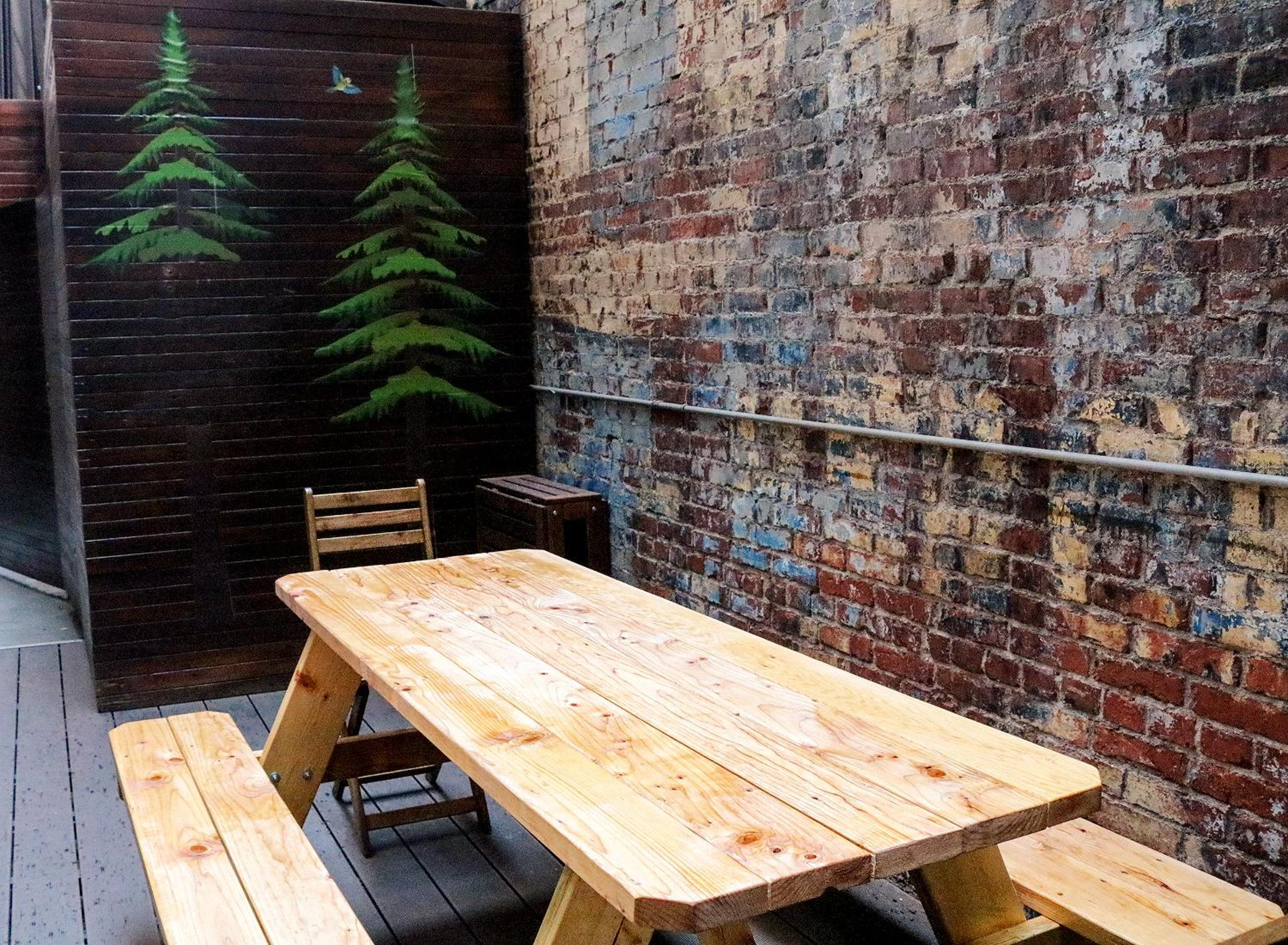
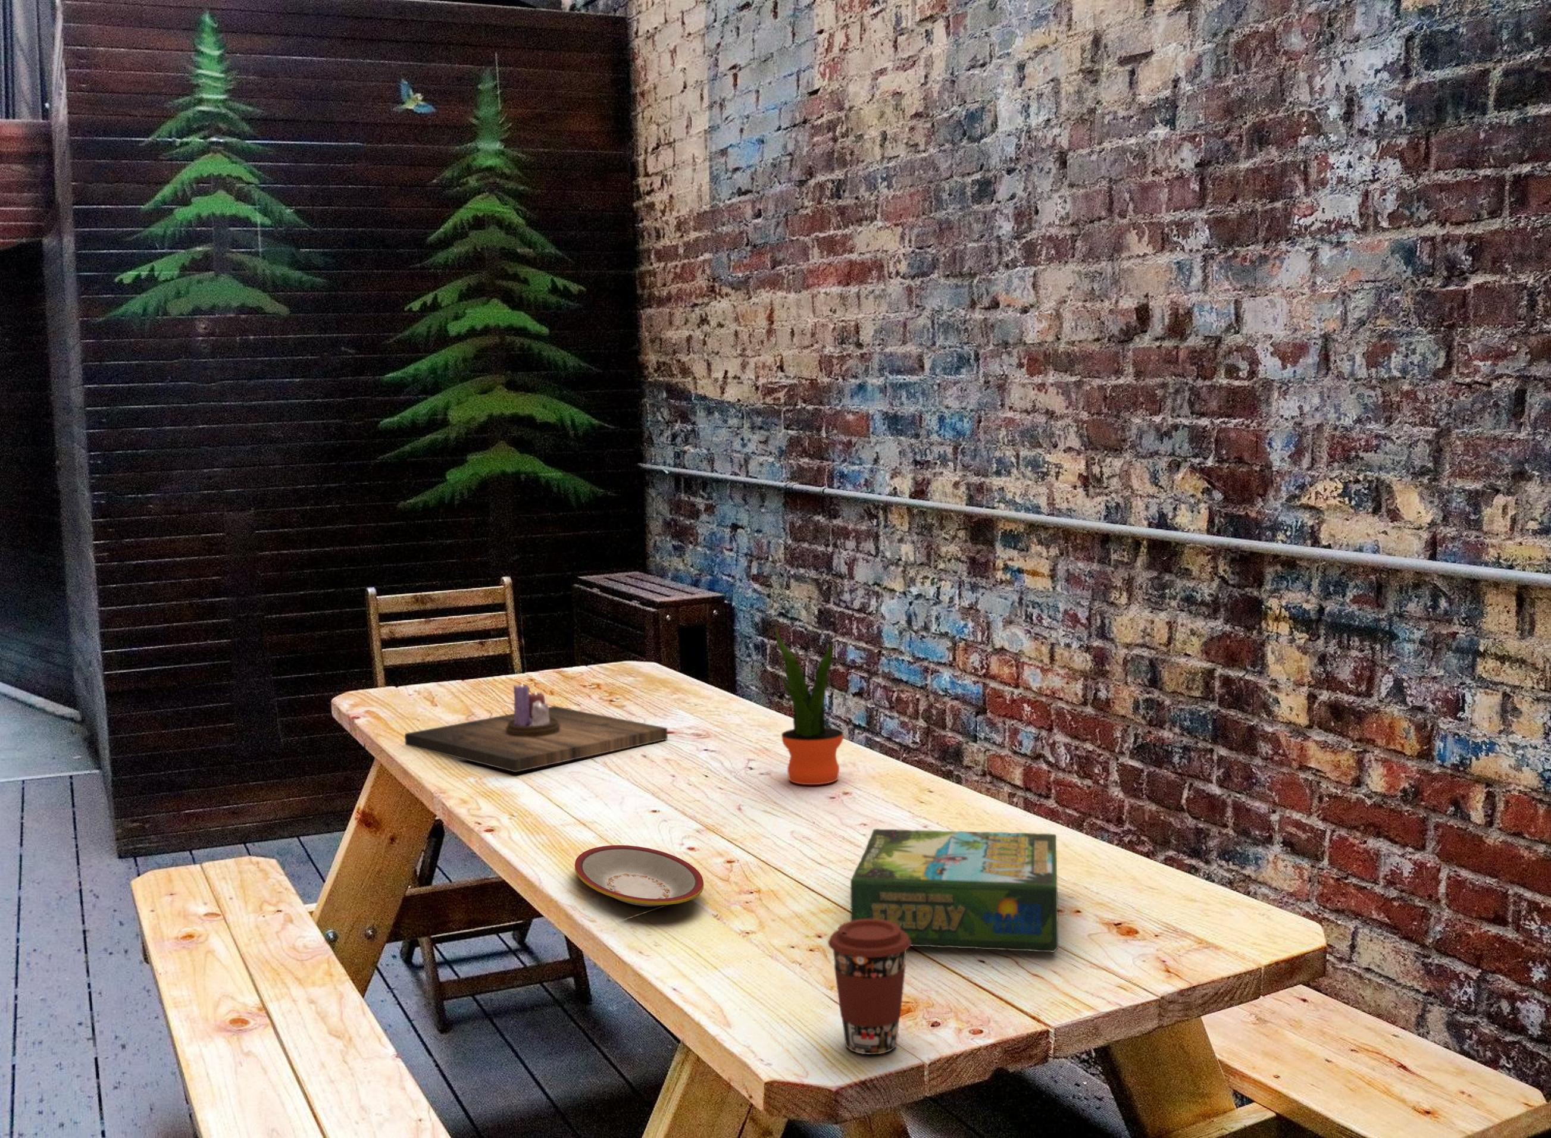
+ coffee cup (871, 986)
+ candle (535, 710)
+ plate (637, 880)
+ potted plant (801, 704)
+ board game (957, 885)
